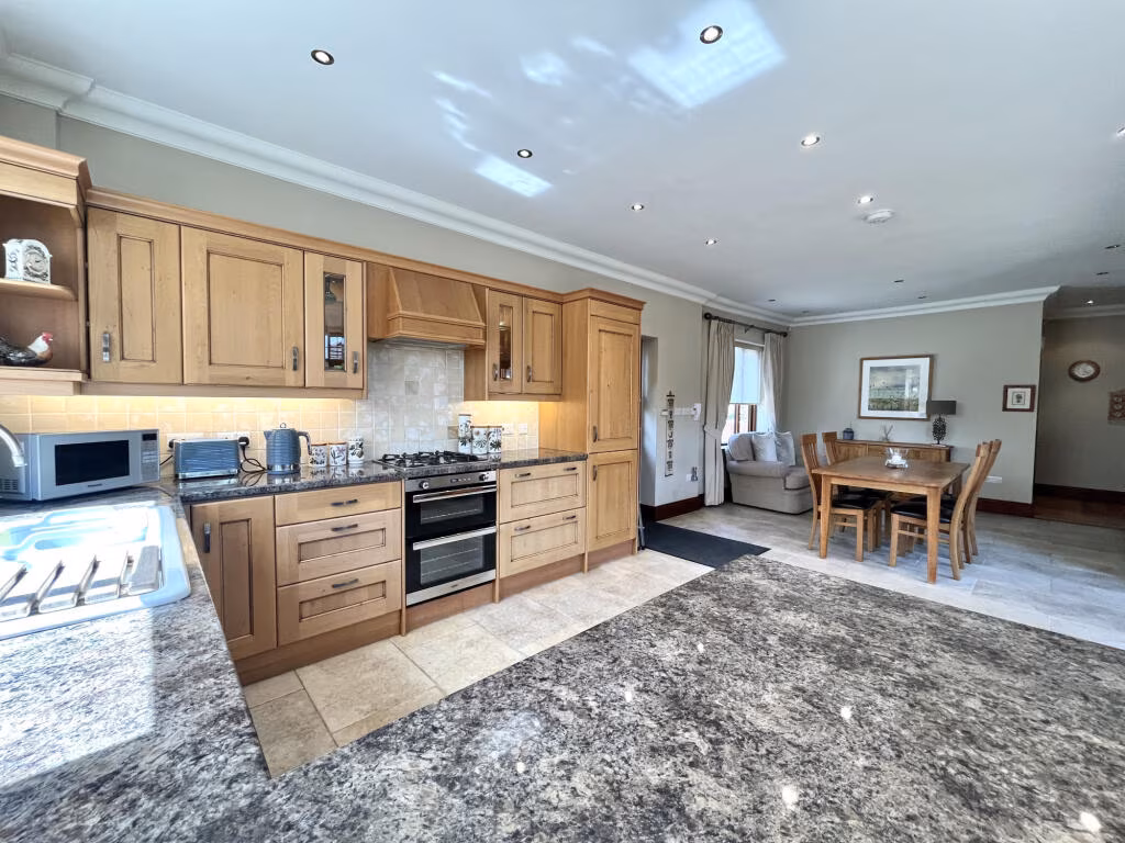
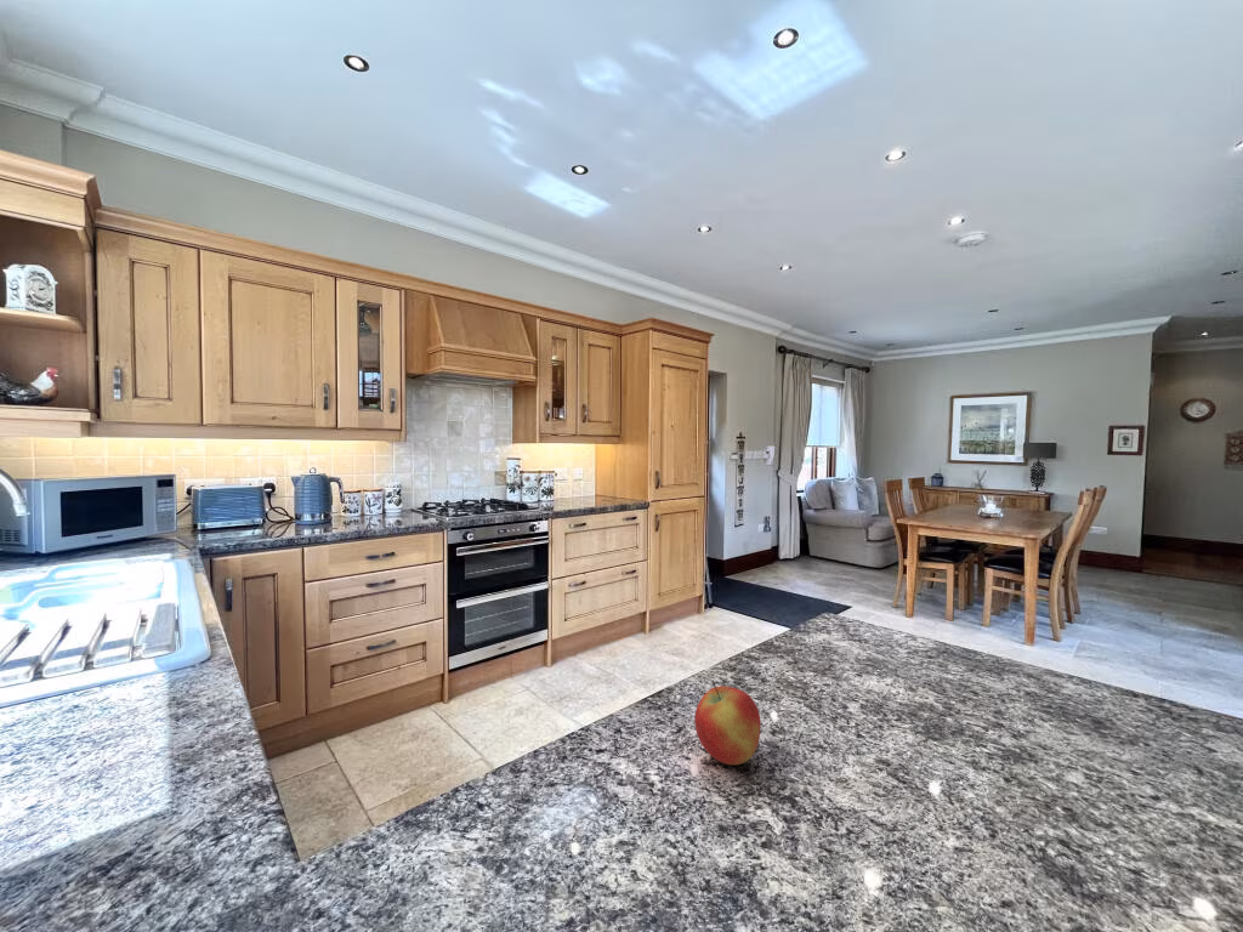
+ apple (727, 718)
